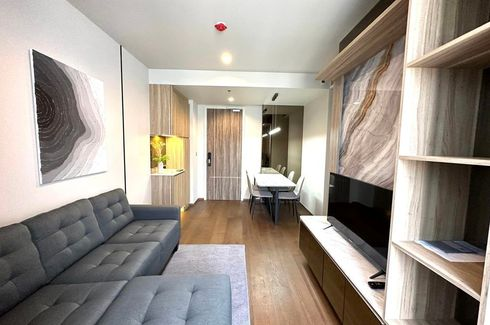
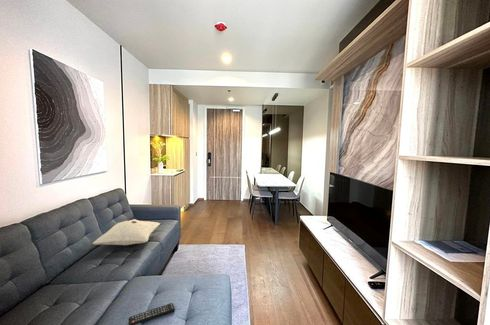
+ remote control (152, 314)
+ cushion (130, 232)
